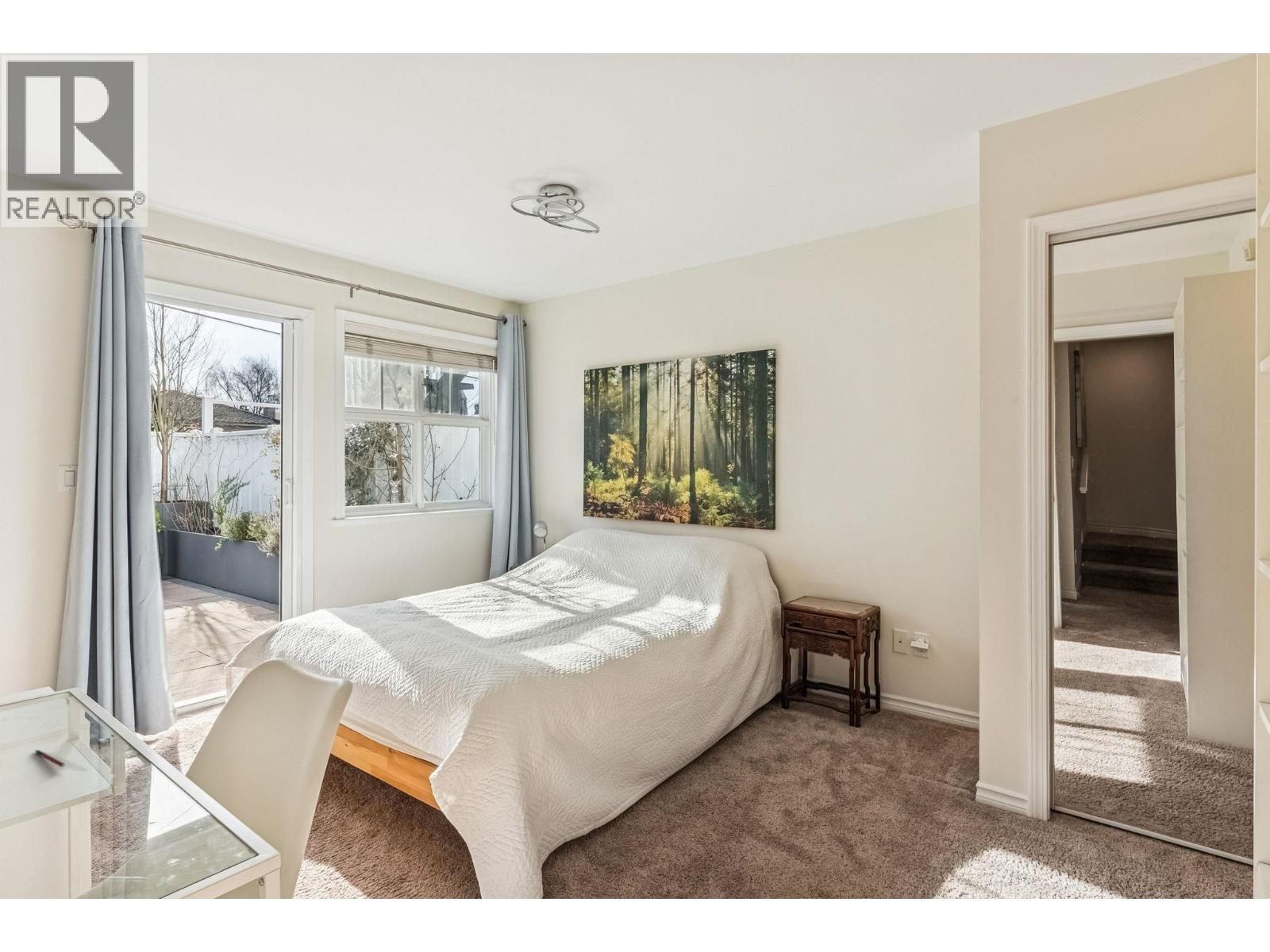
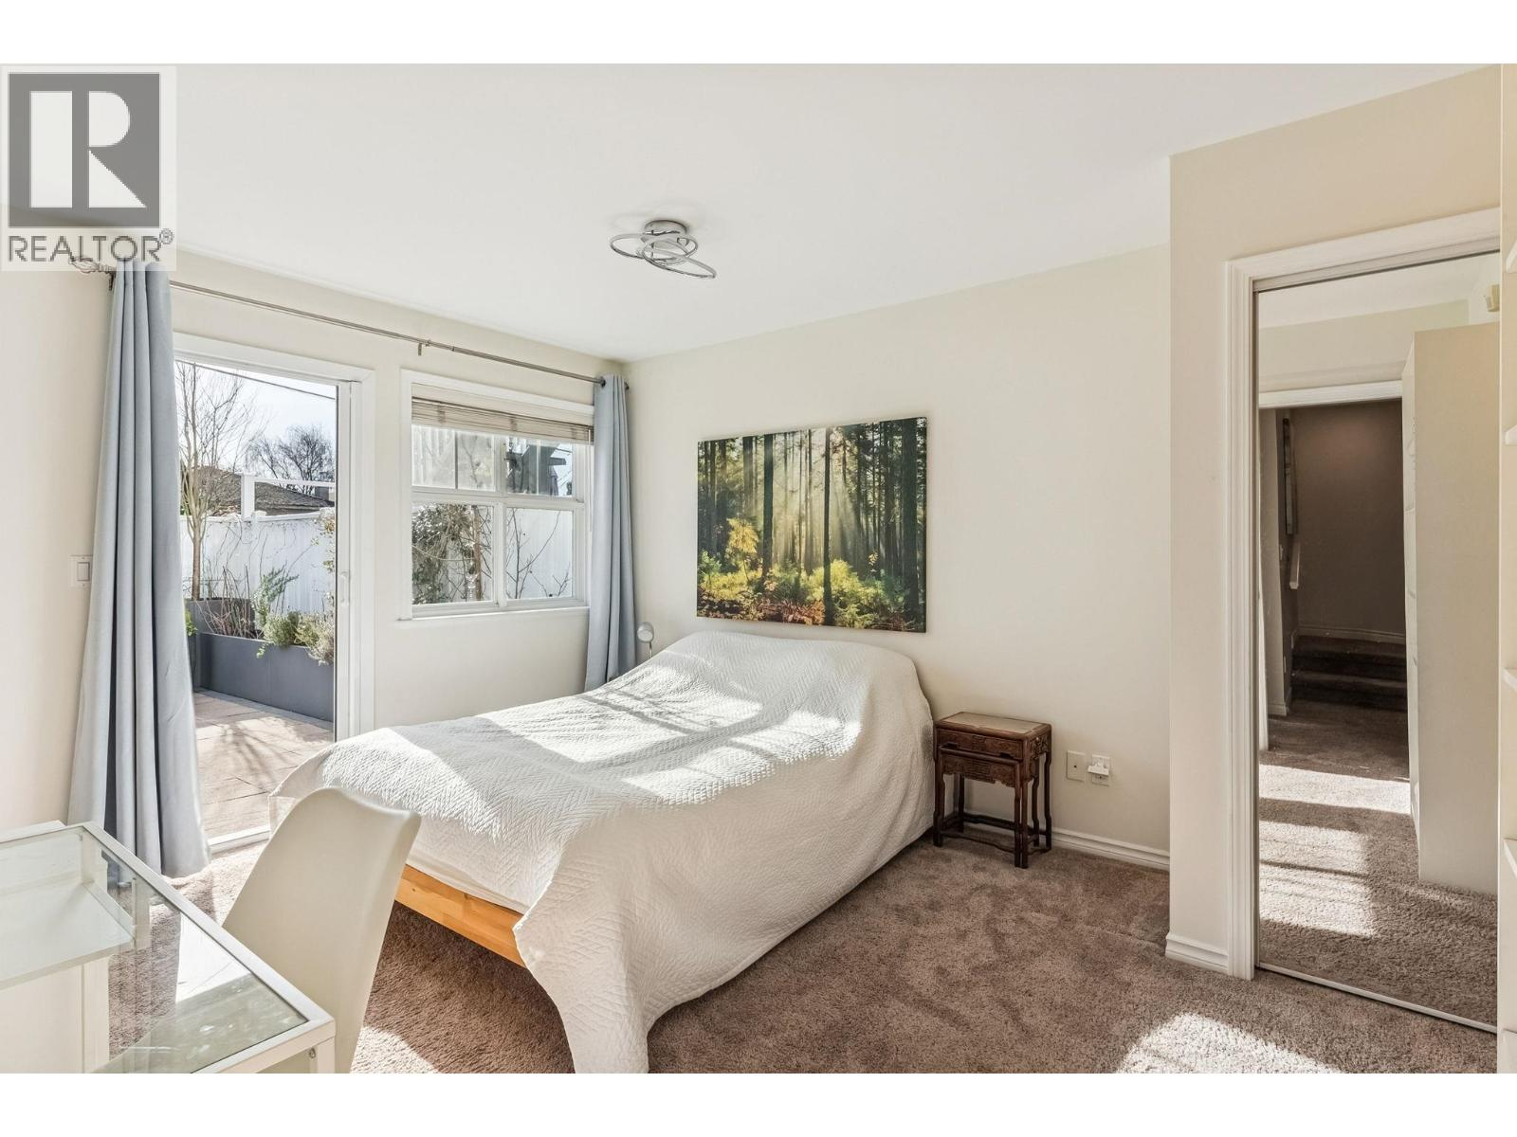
- pen (48, 758)
